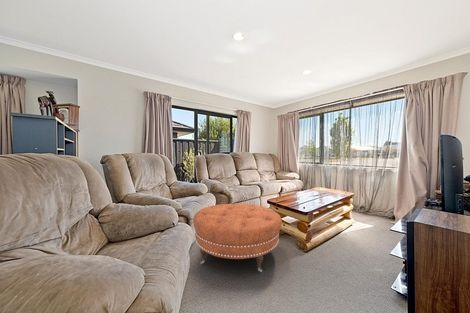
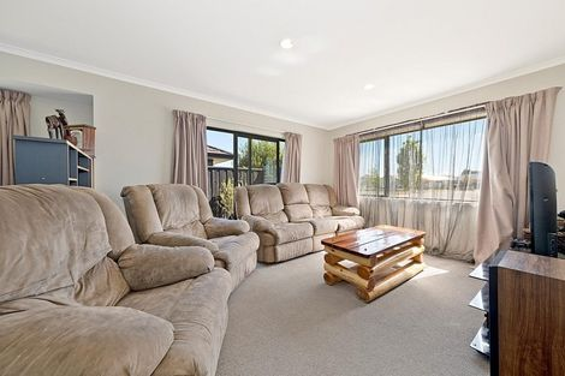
- ottoman (236, 231)
